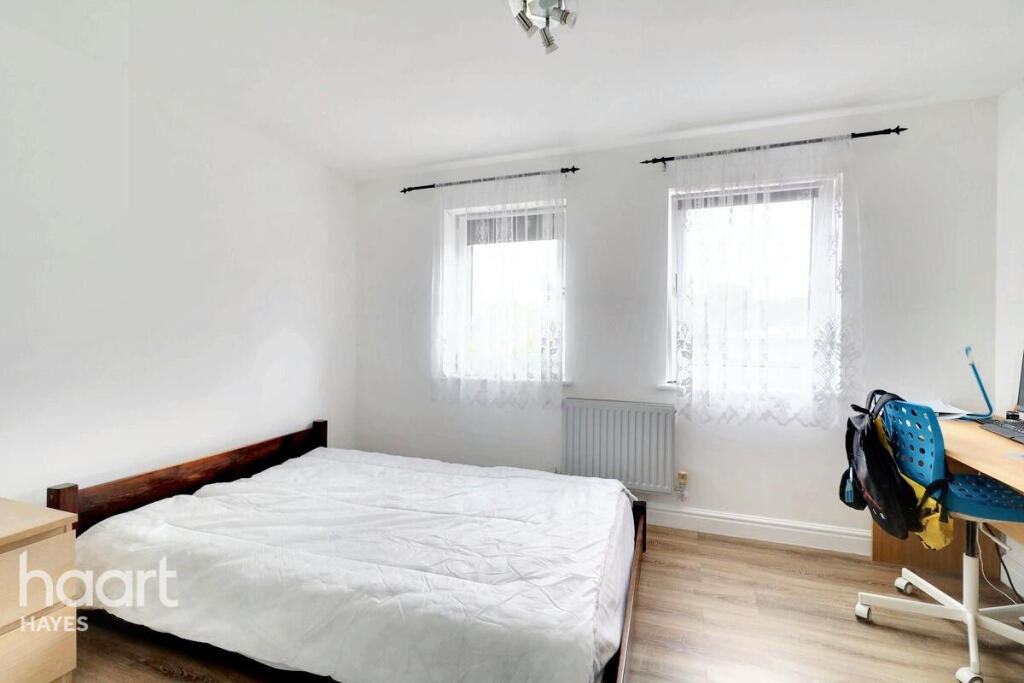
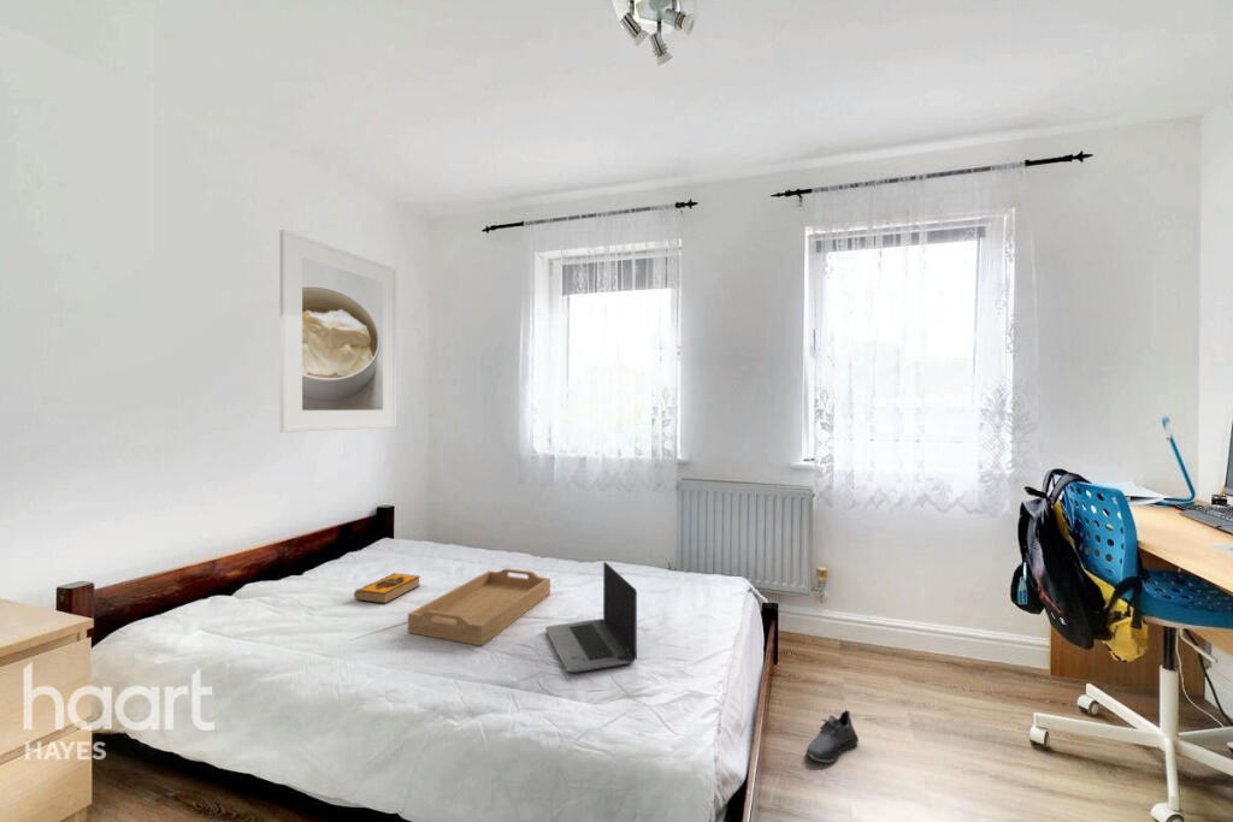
+ serving tray (485, 599)
+ hardback book (388, 587)
+ shoe (831, 733)
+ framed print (344, 341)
+ laptop computer (589, 620)
